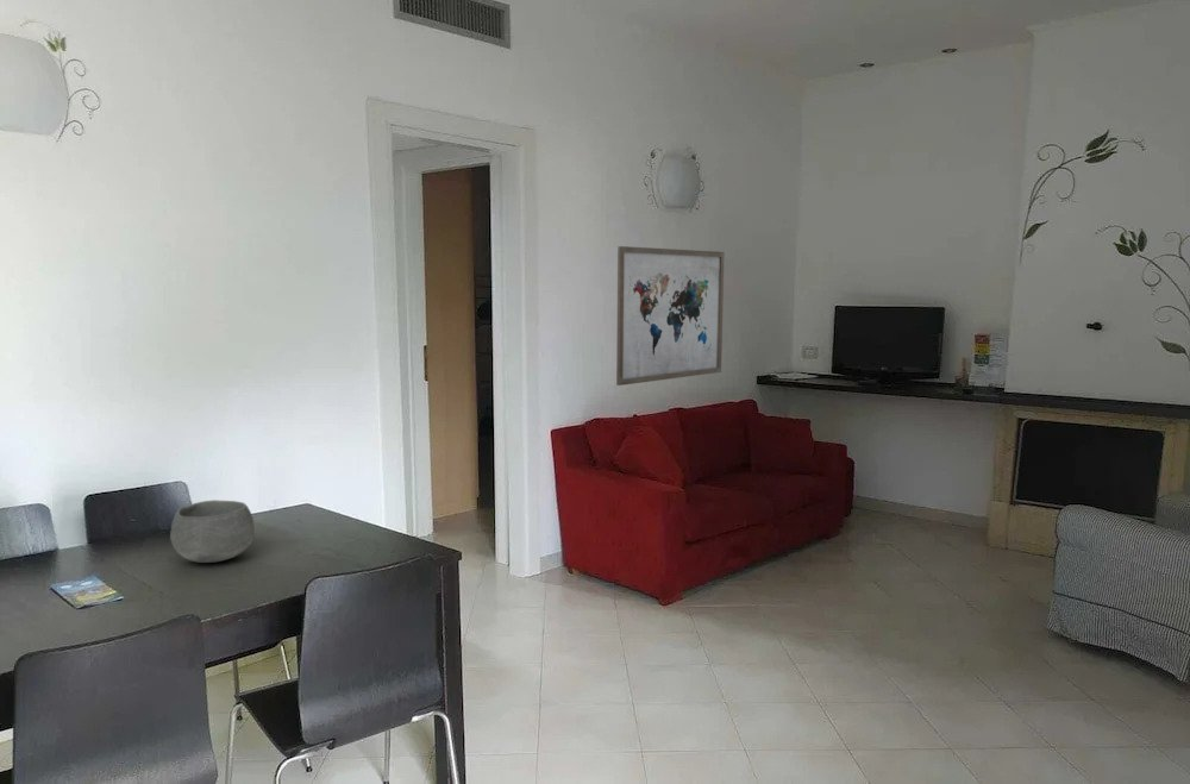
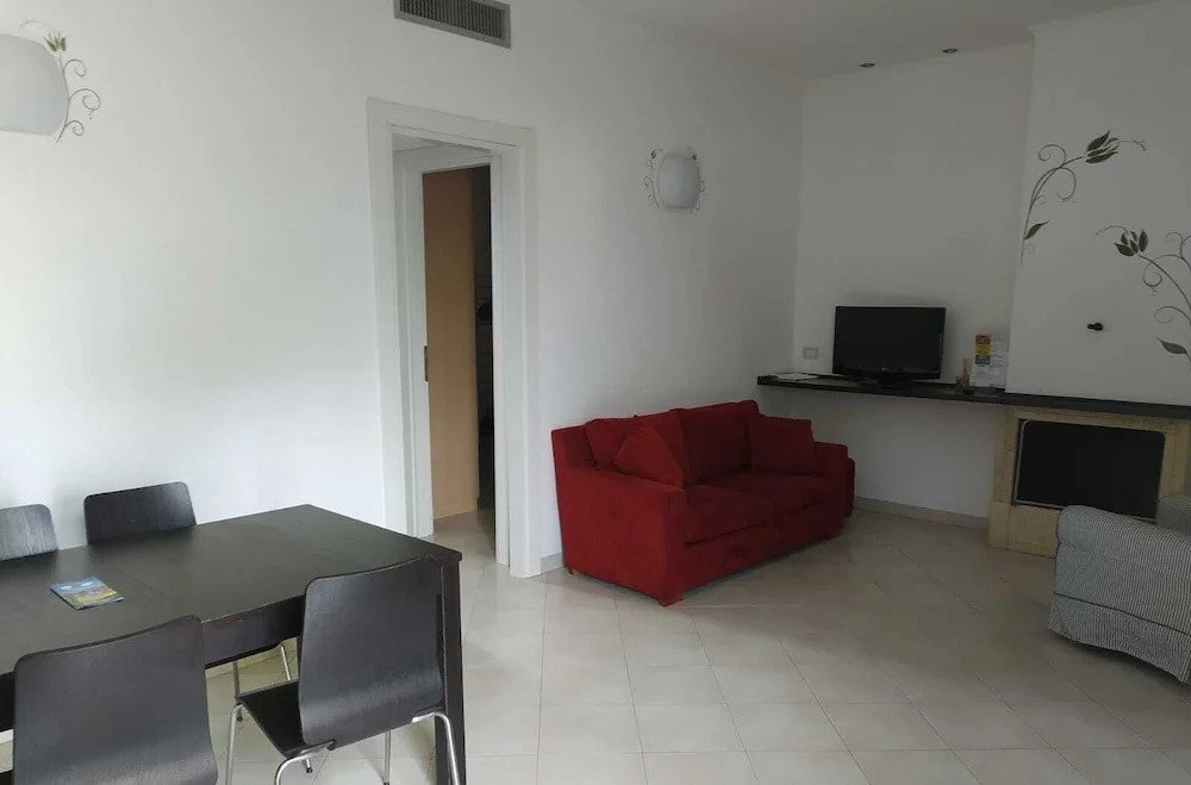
- wall art (674, 314)
- bowl (213, 533)
